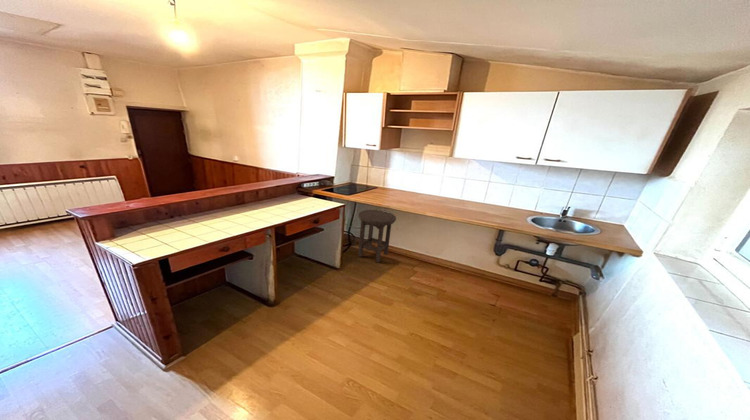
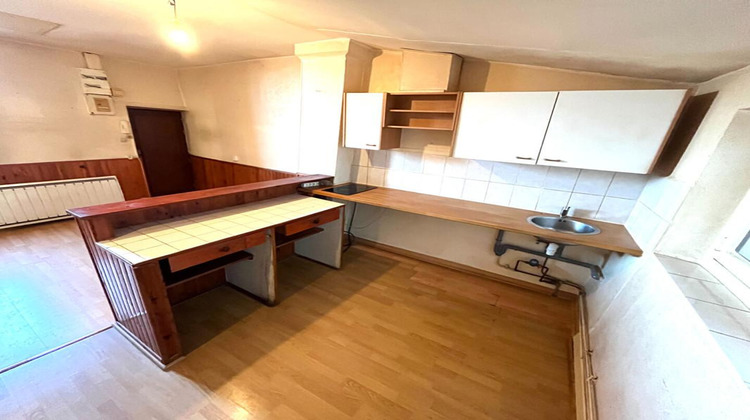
- stool (374, 238)
